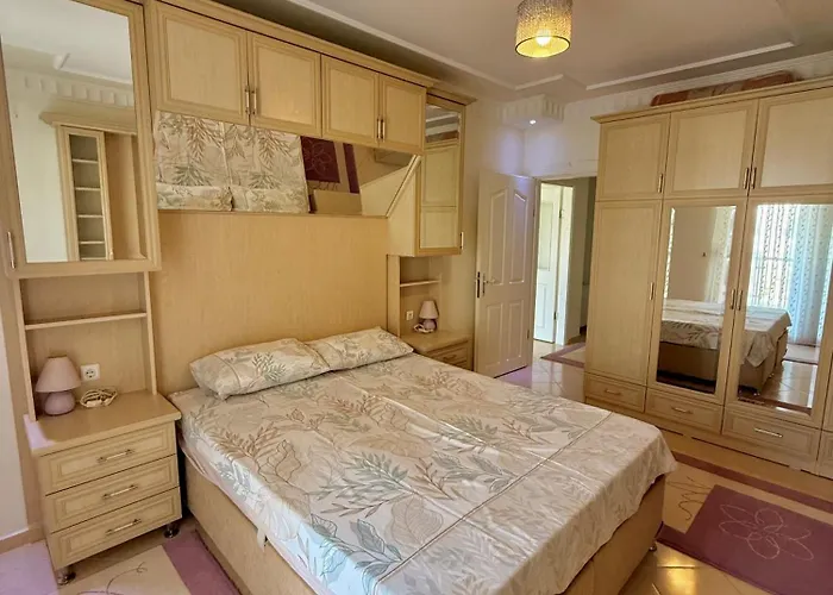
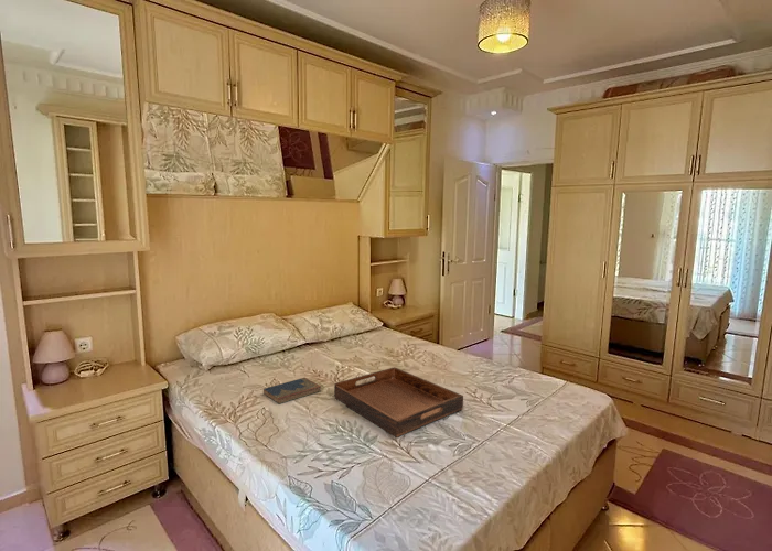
+ serving tray (395, 396)
+ hardcover book (292, 389)
